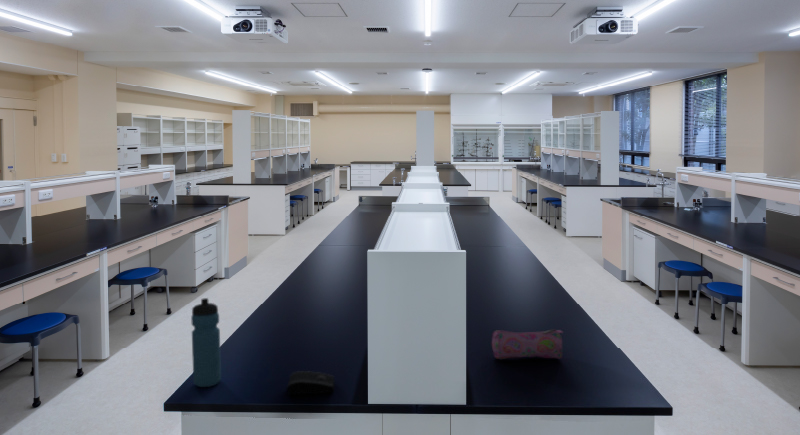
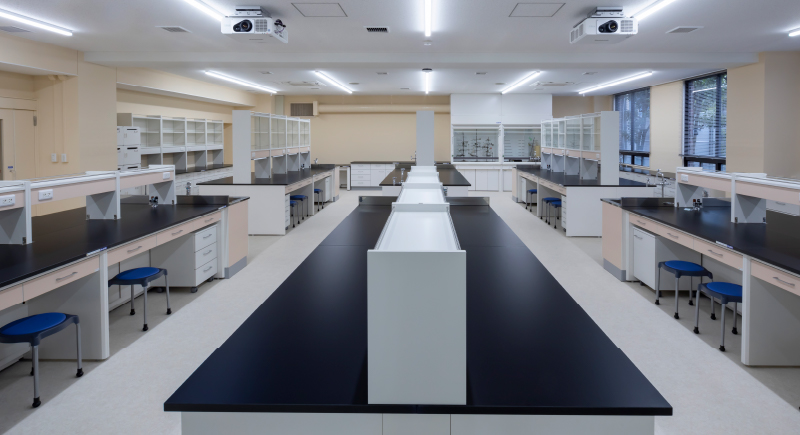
- pencil case (527, 343)
- water bottle (206, 341)
- computer mouse (311, 382)
